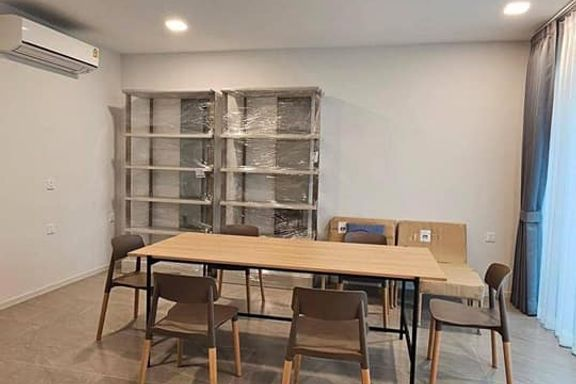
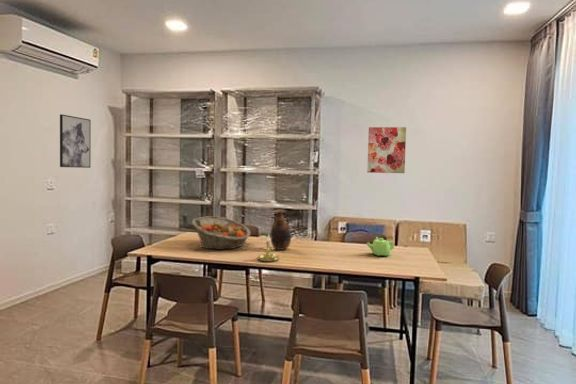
+ wall art (386, 150)
+ candle holder (268, 246)
+ fruit basket (221, 232)
+ wall art (75, 142)
+ teapot (379, 246)
+ vase (280, 229)
